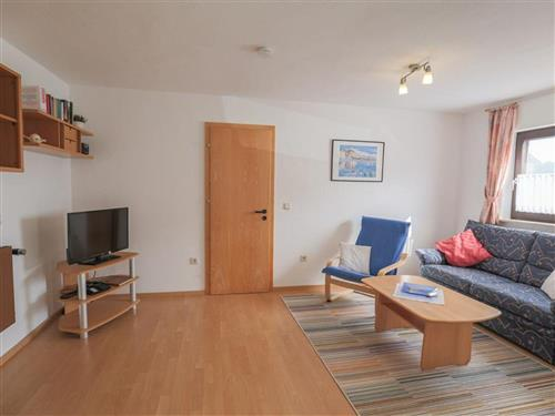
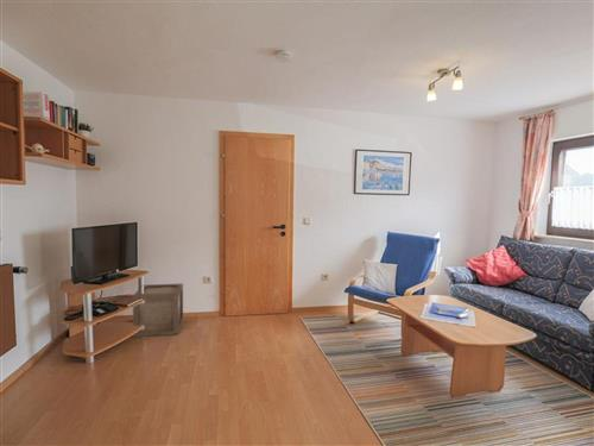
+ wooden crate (159, 308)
